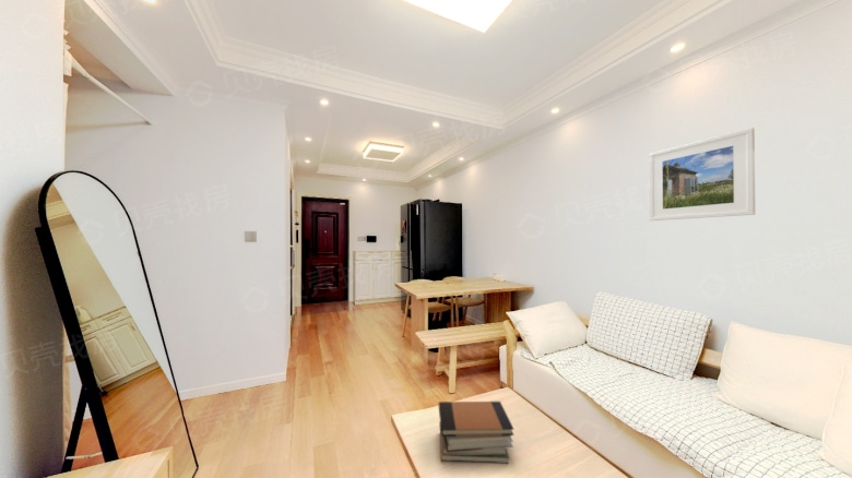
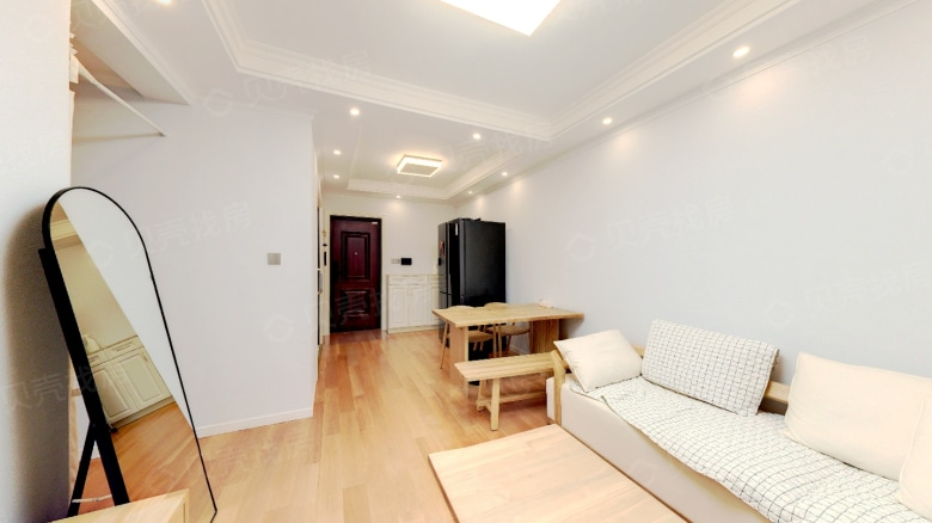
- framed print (695, 180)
- book stack (473, 430)
